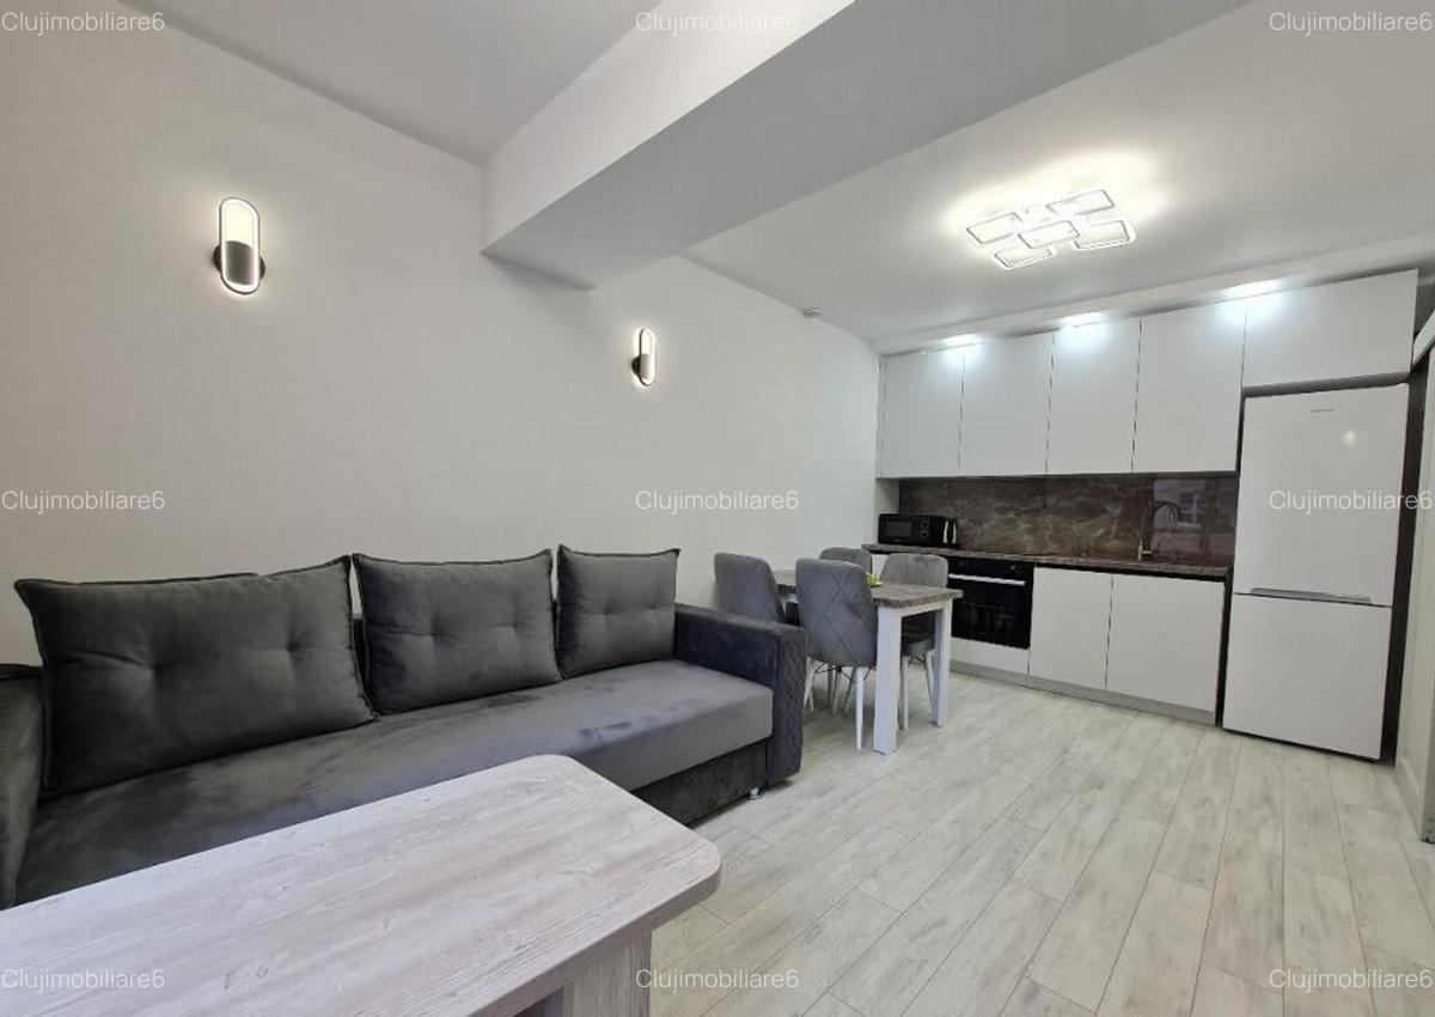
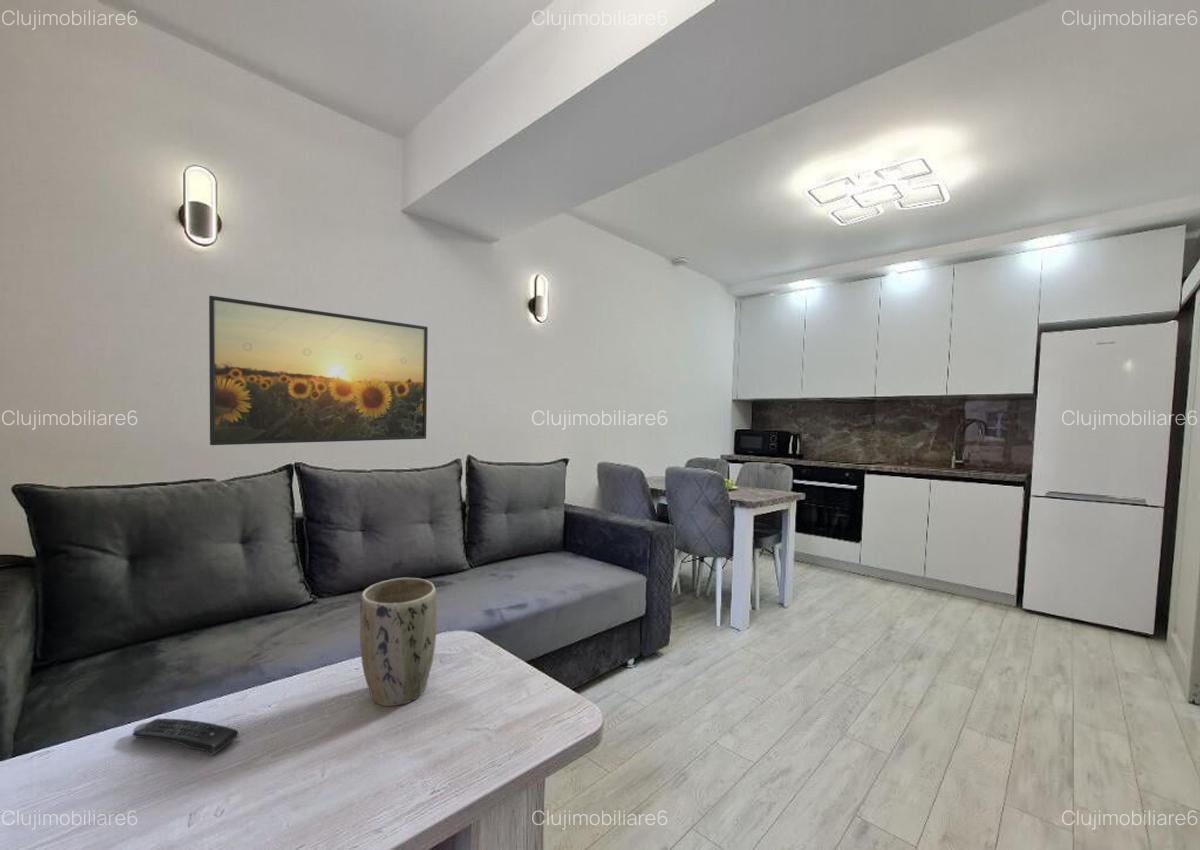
+ remote control (181, 733)
+ plant pot (399, 640)
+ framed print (333, 377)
